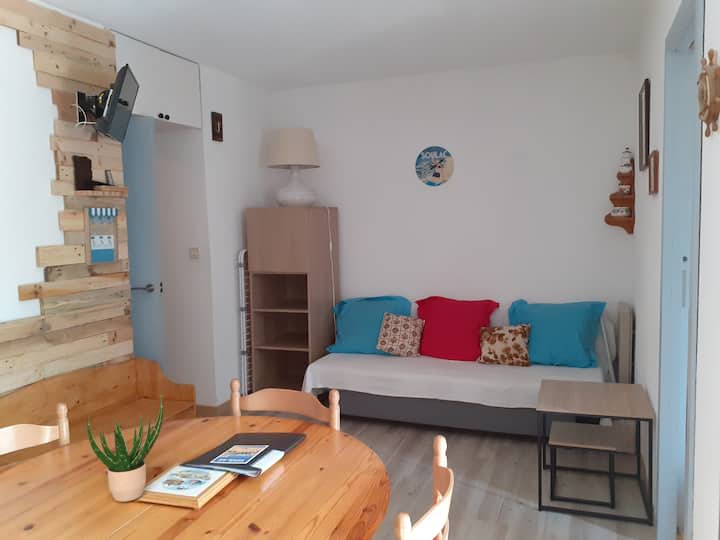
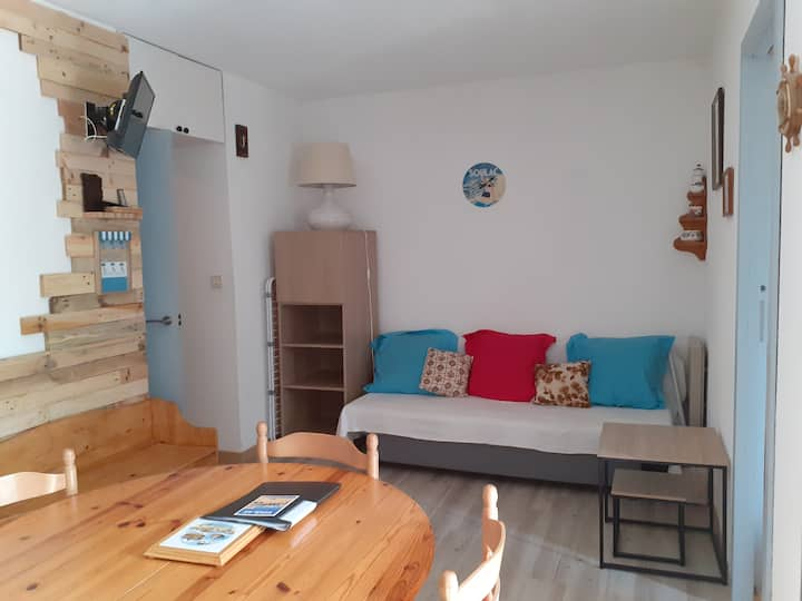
- potted plant (126, 448)
